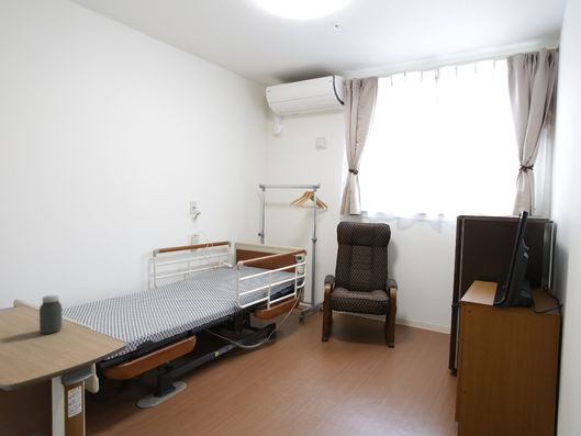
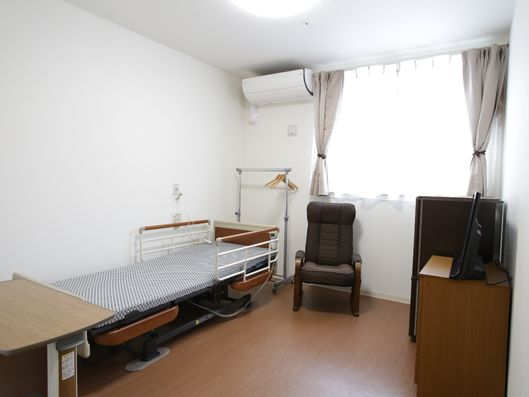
- jar (51, 313)
